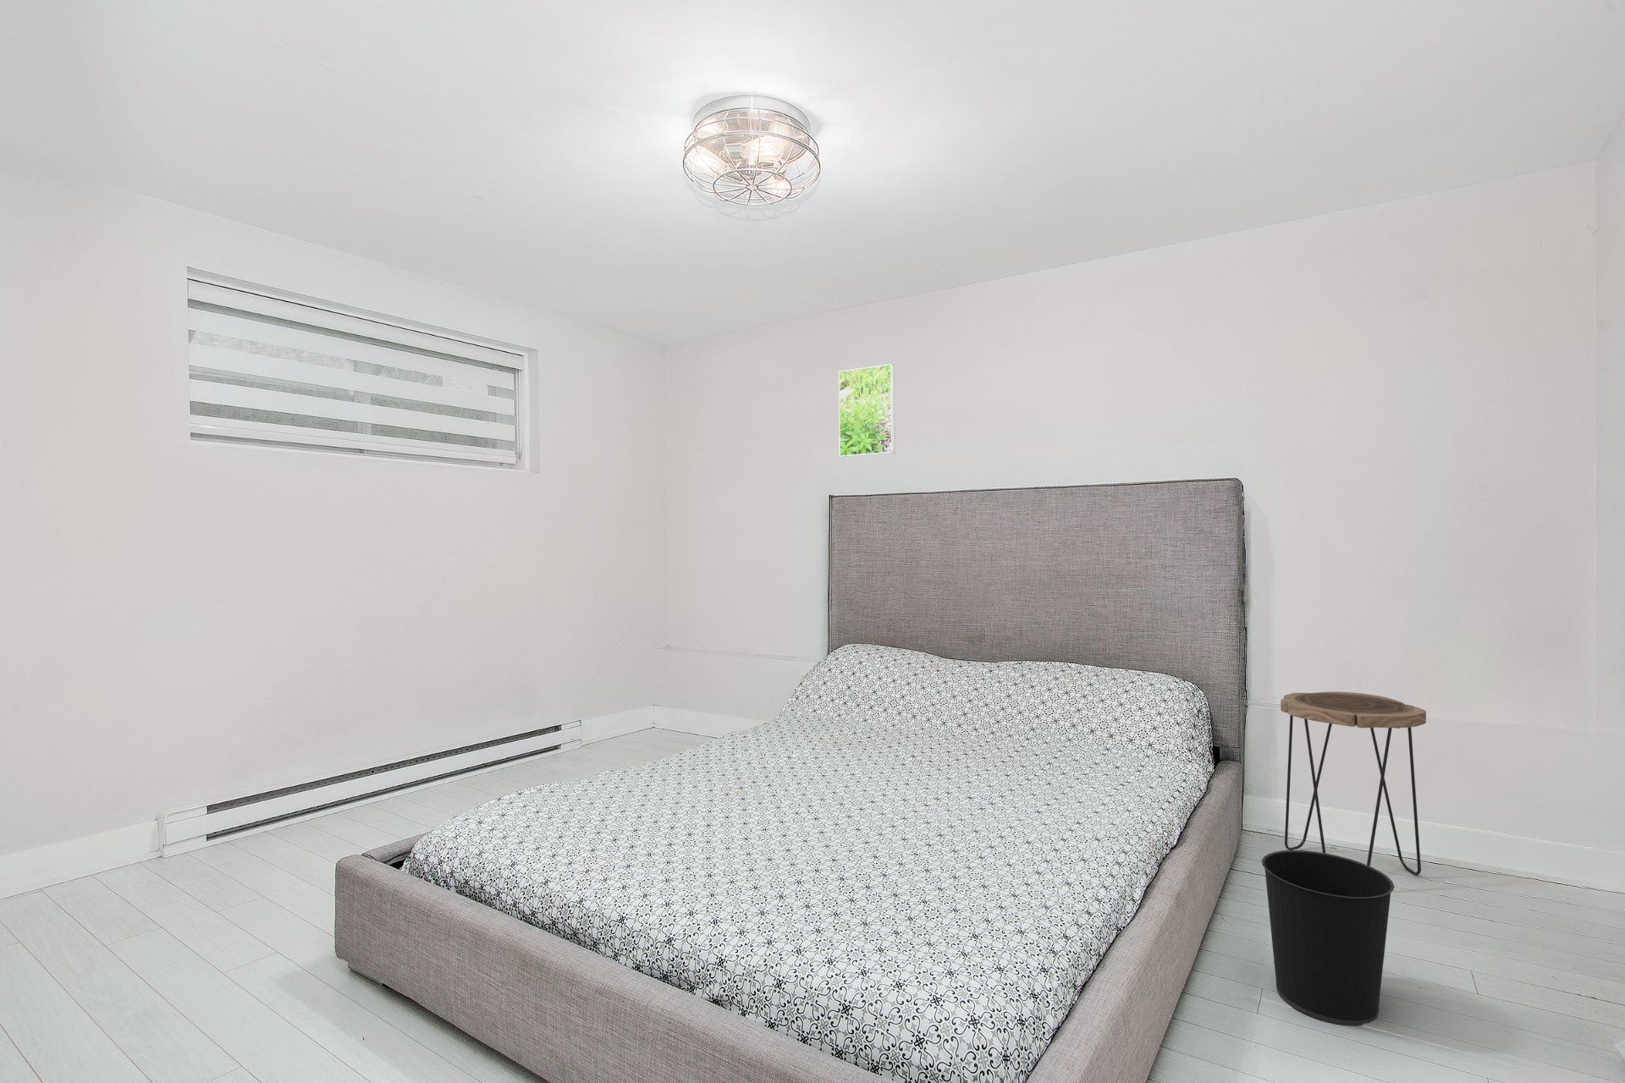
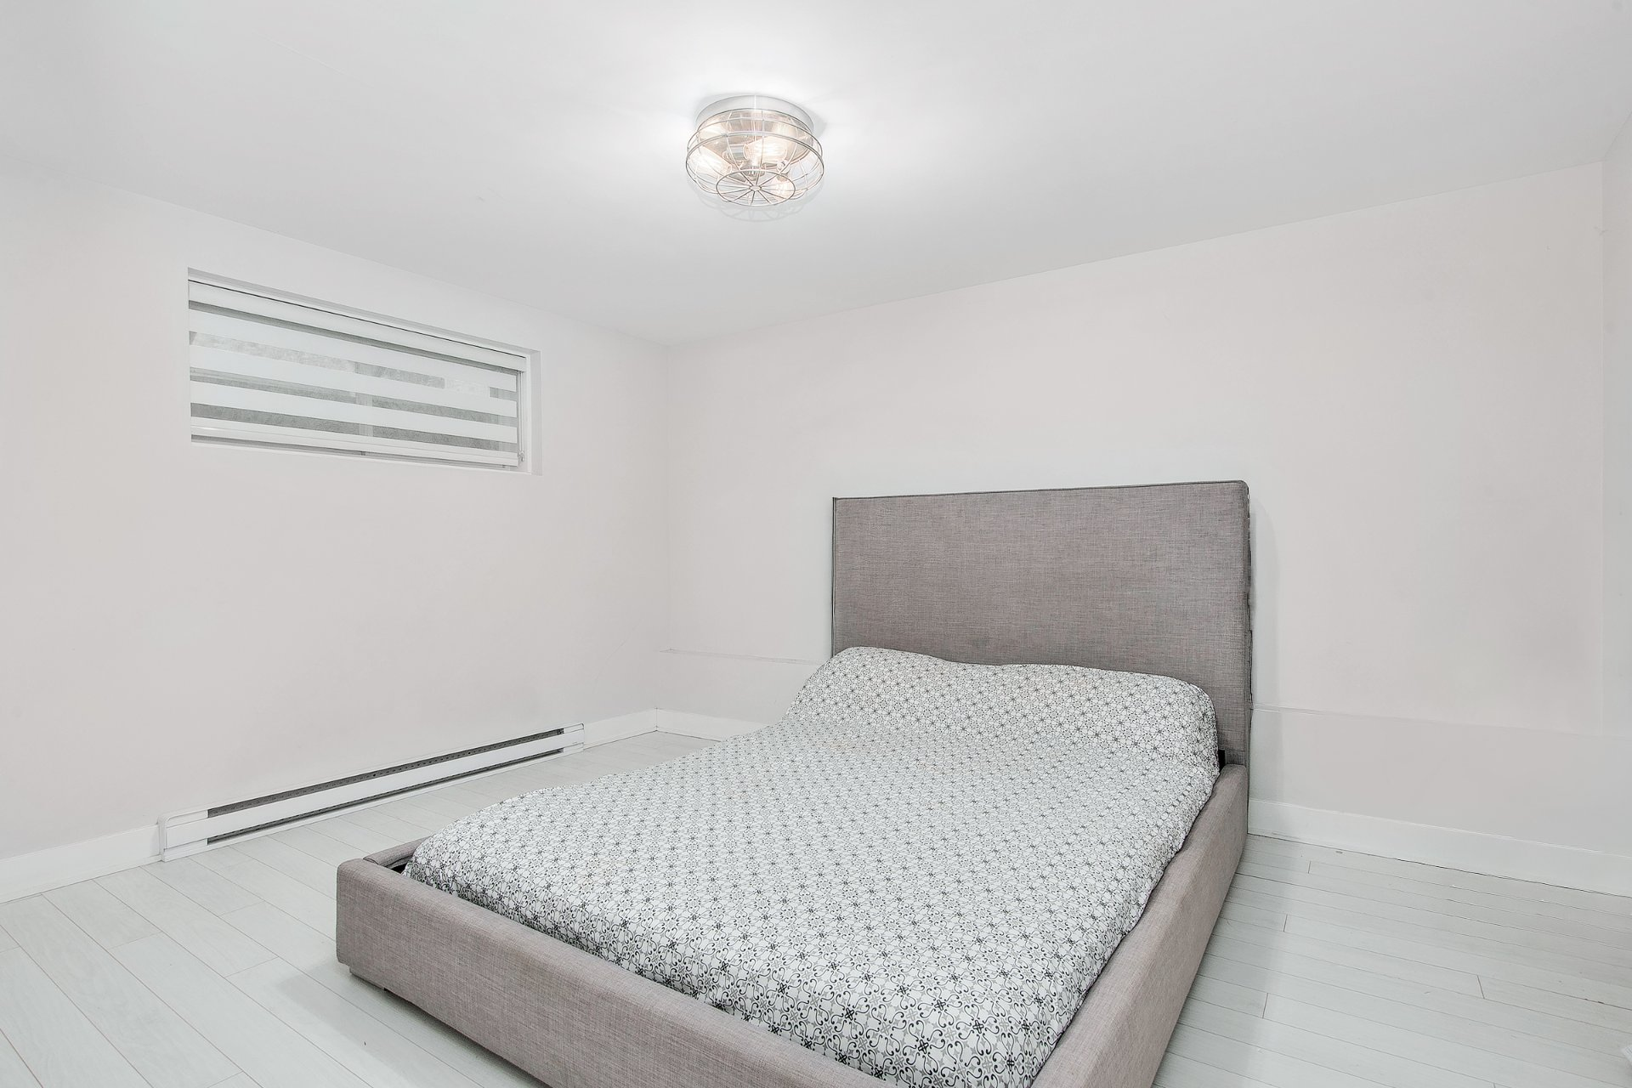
- side table (1378, 792)
- wastebasket (1325, 936)
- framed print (866, 411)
